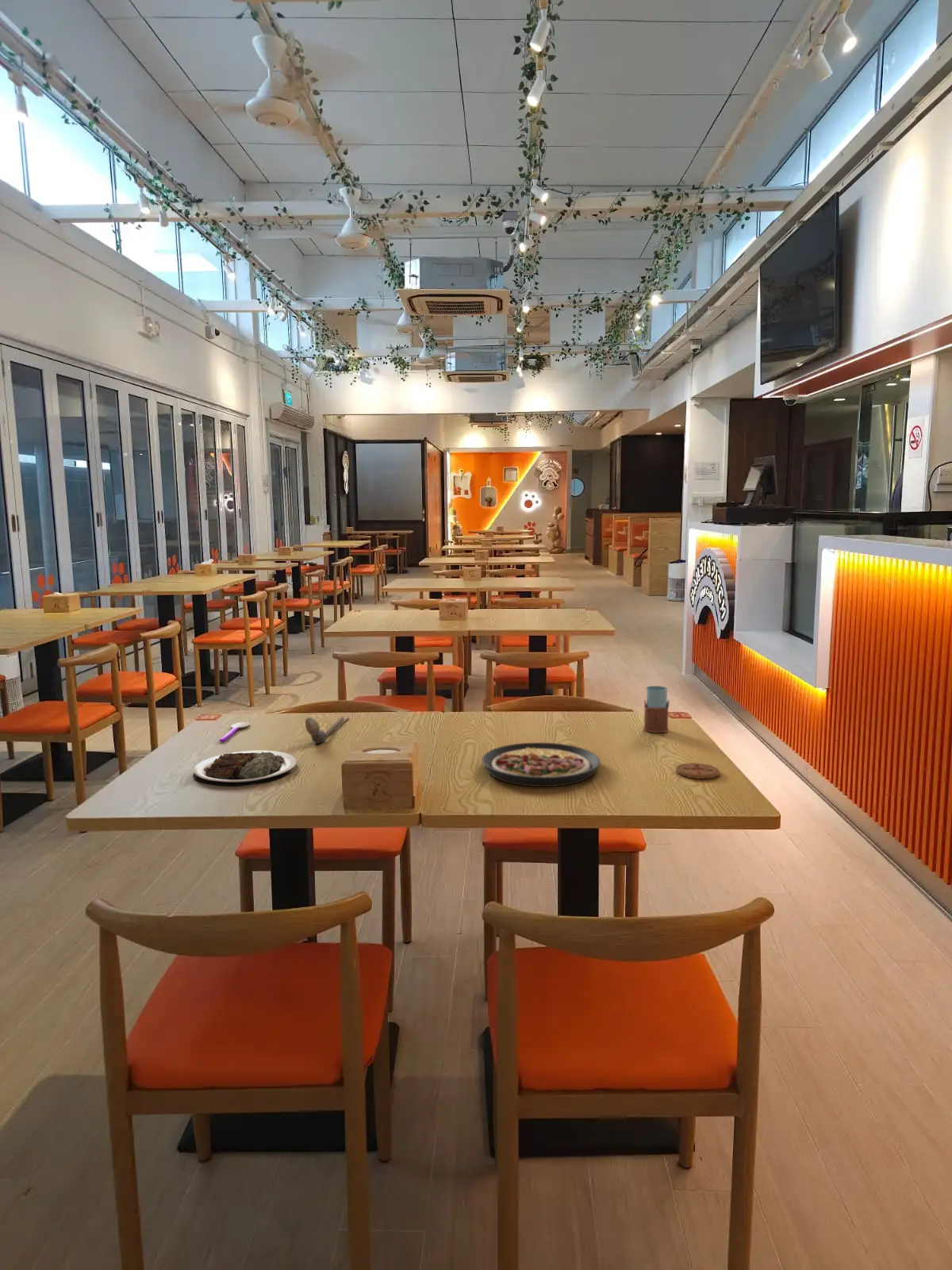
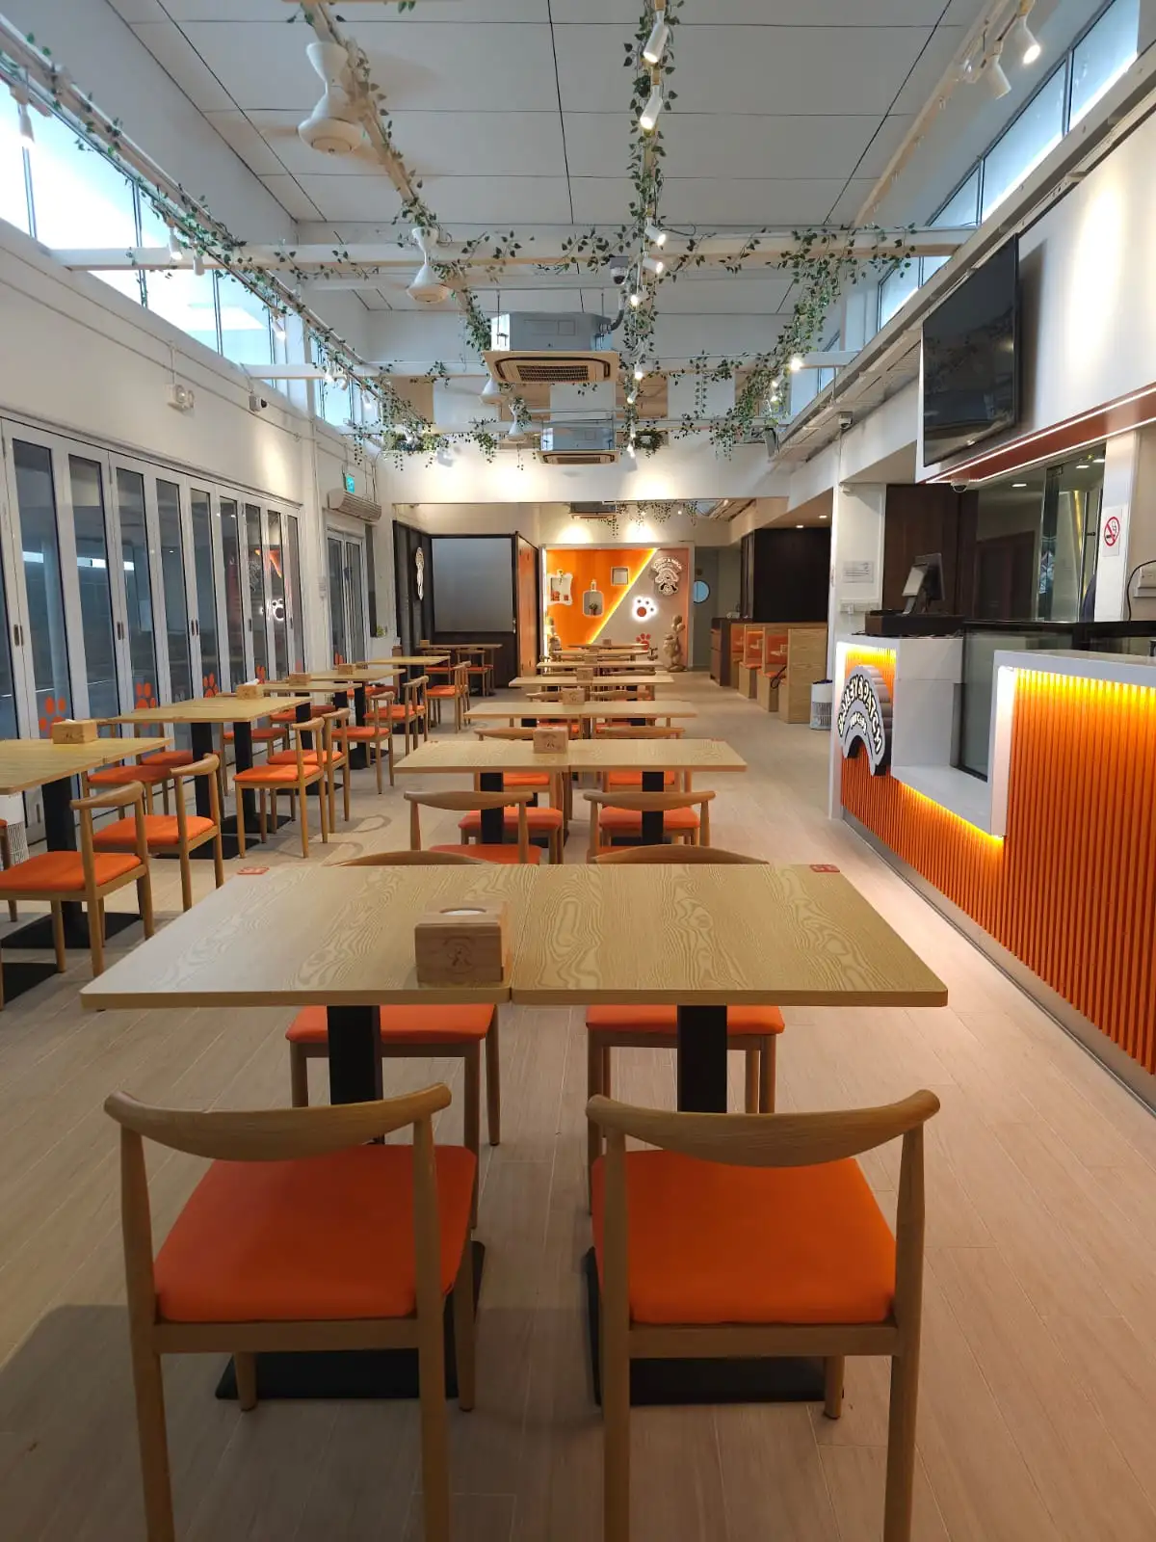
- plate (245, 764)
- spoon (233, 730)
- drinking glass (657, 710)
- plate (540, 761)
- coaster (697, 770)
- spoon (334, 723)
